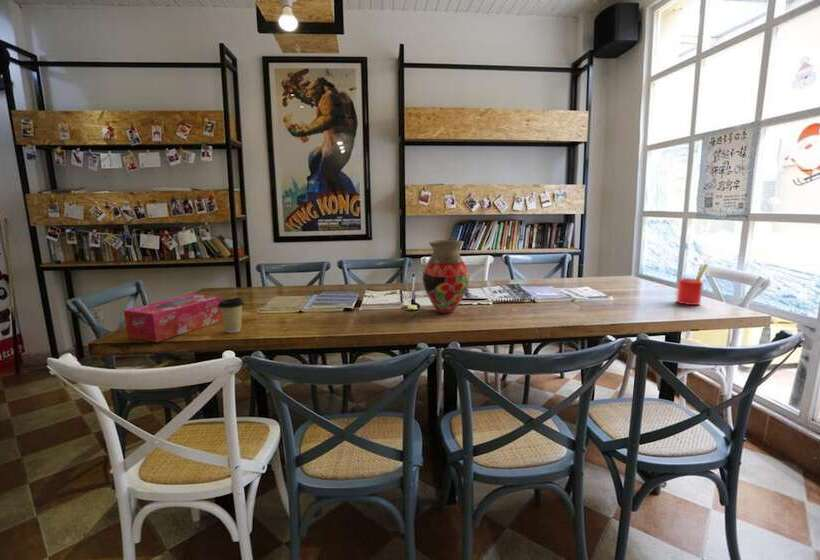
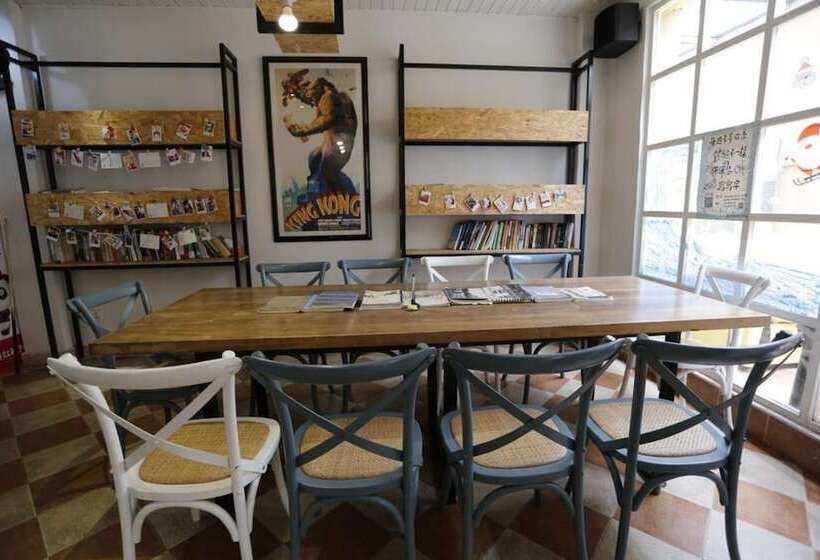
- straw (692, 283)
- tissue box (176, 315)
- coffee cup (231, 315)
- vase (445, 276)
